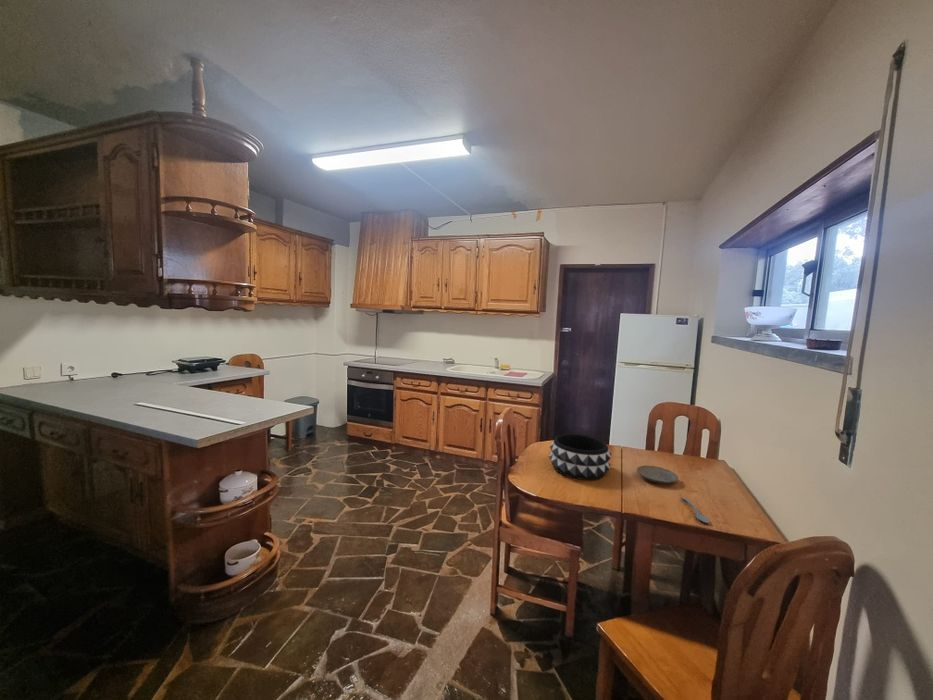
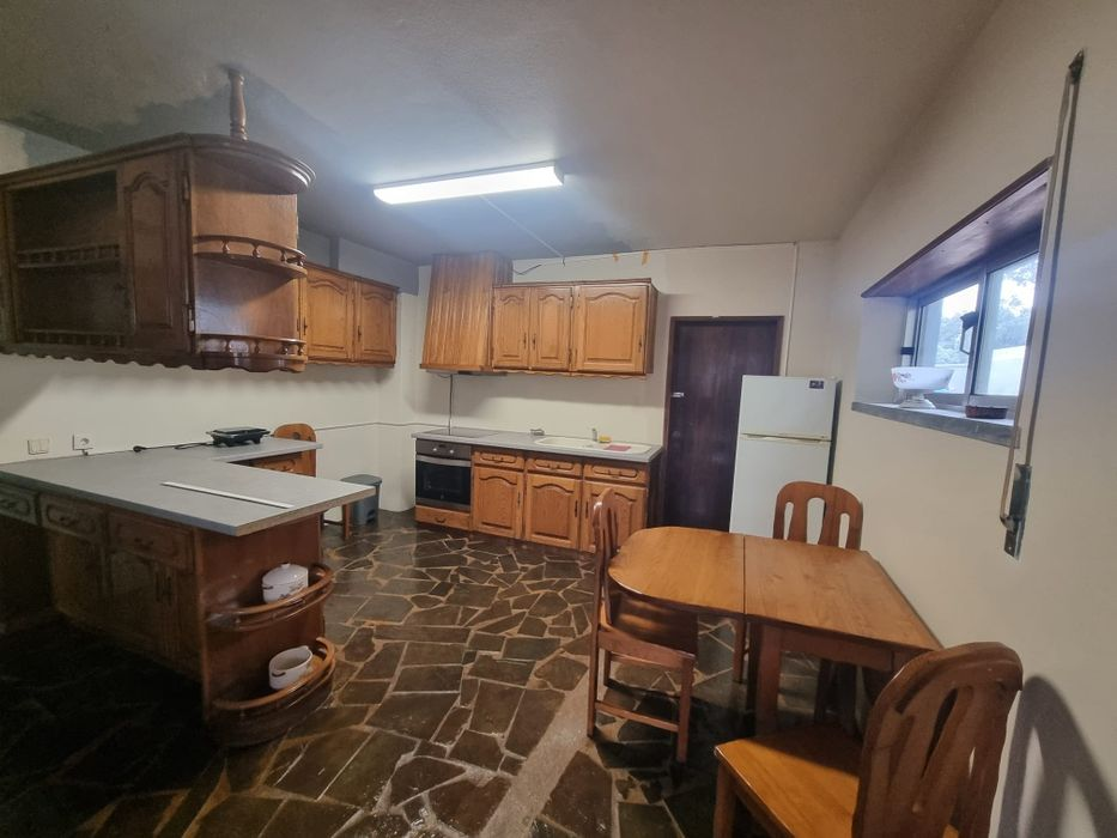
- decorative bowl (579, 455)
- plate (656, 475)
- spoon (694, 508)
